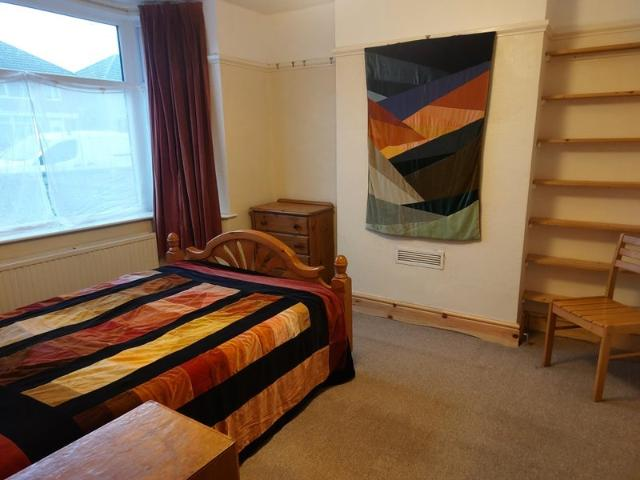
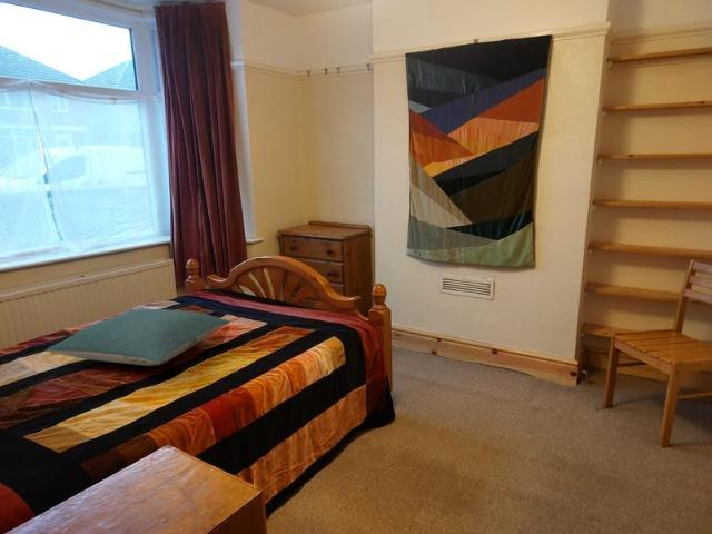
+ pillow (145, 335)
